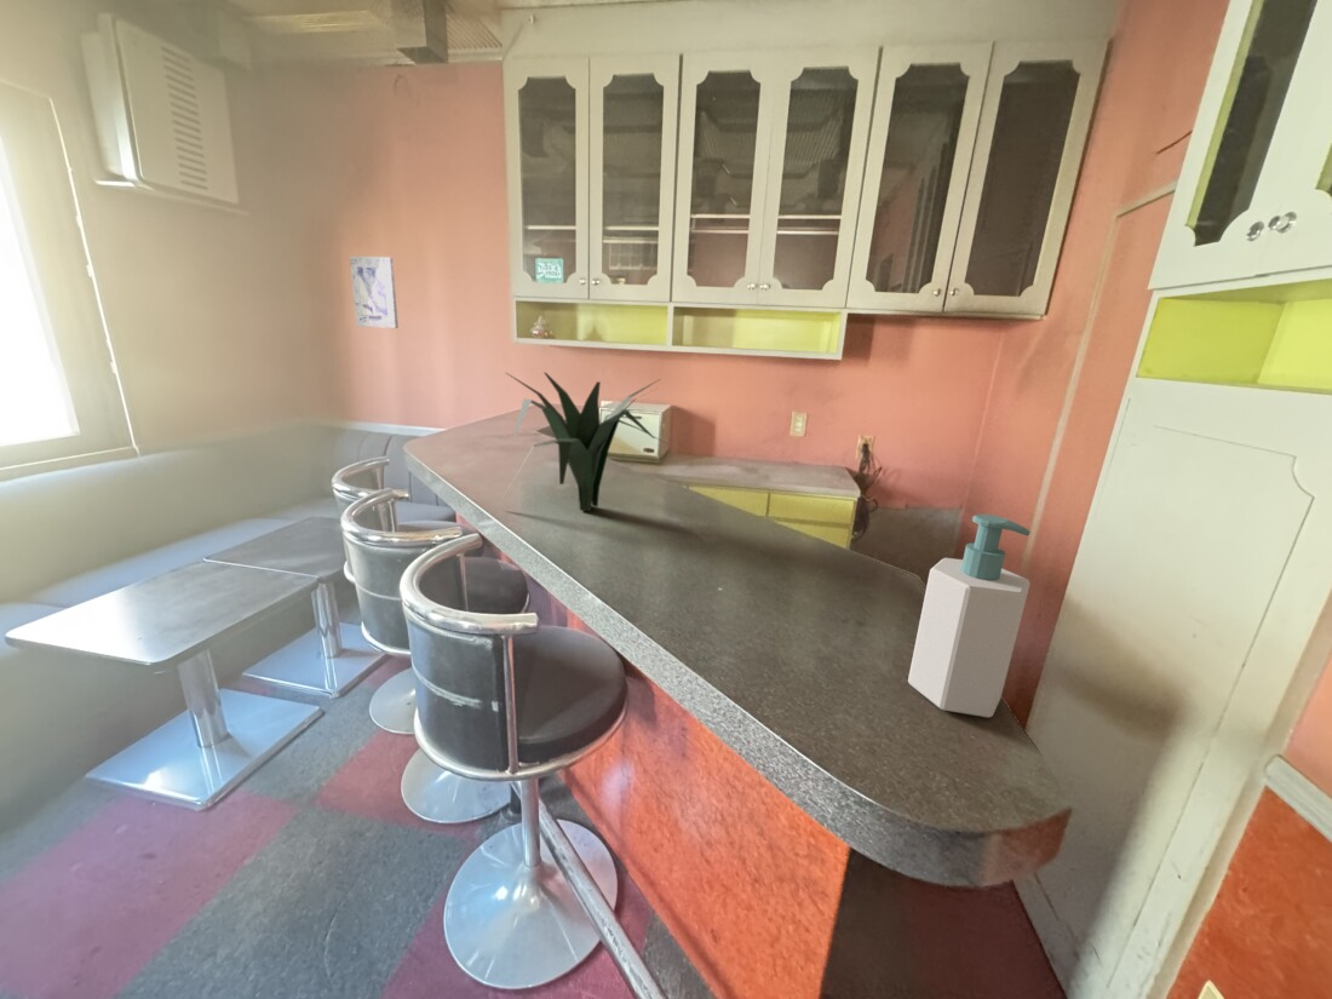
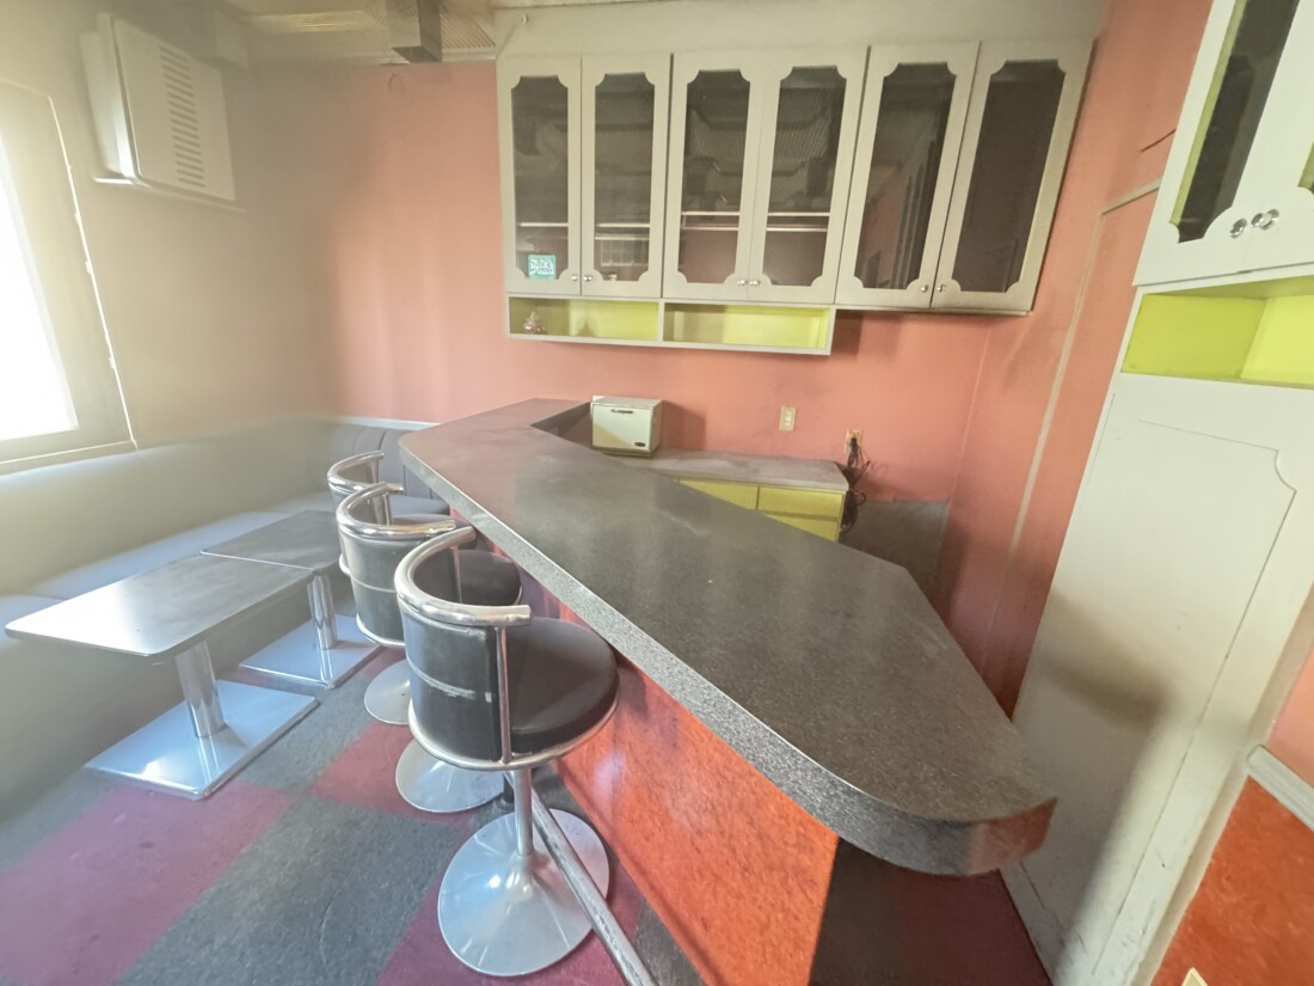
- soap bottle (971, 608)
- plant (587, 444)
- wall art (374, 292)
